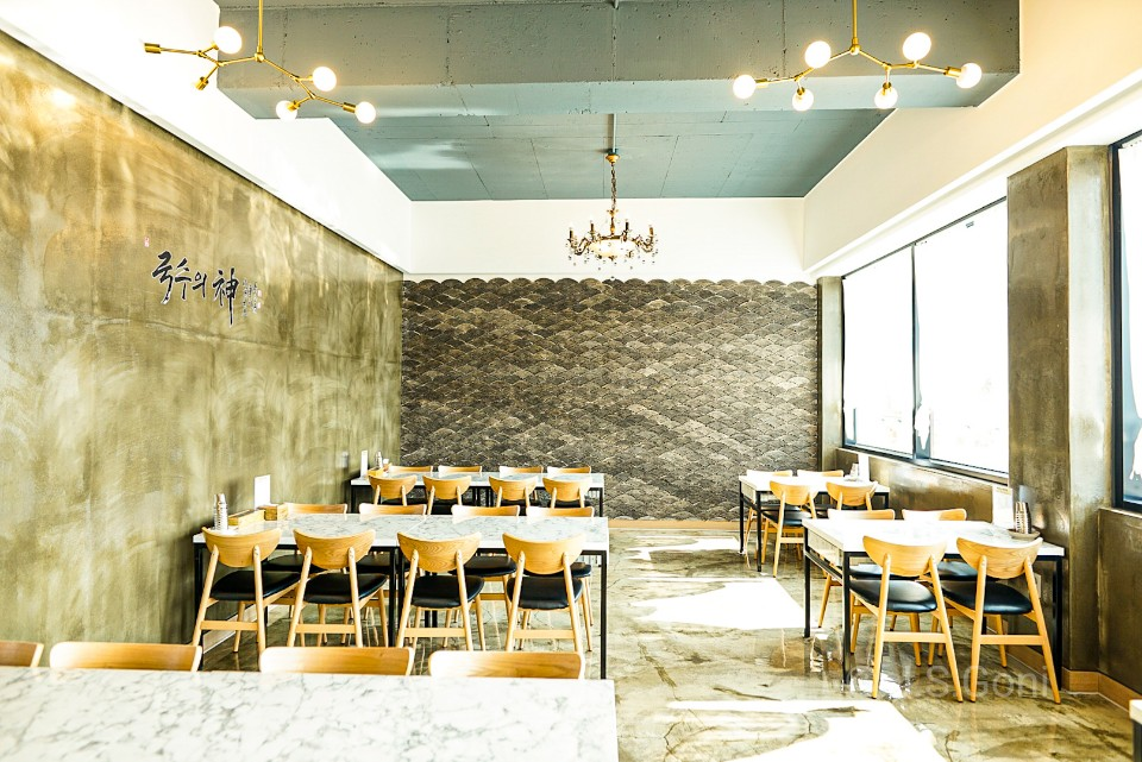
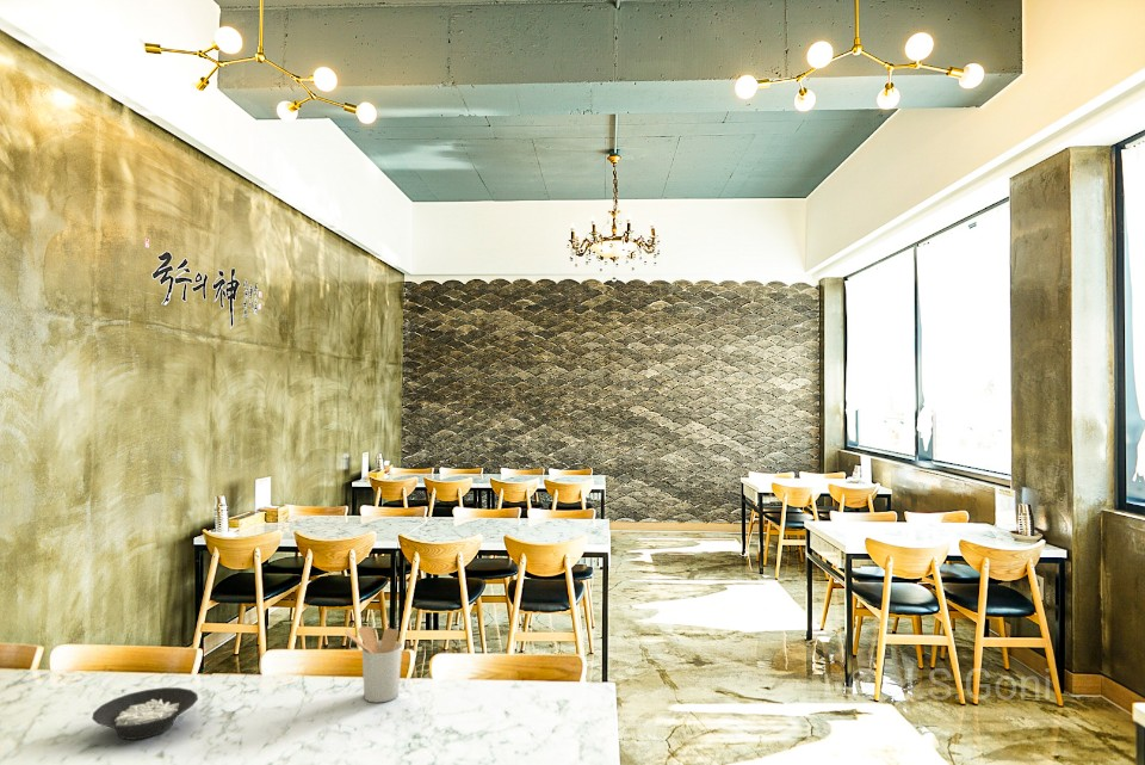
+ utensil holder (372, 661)
+ cereal bowl (146, 716)
